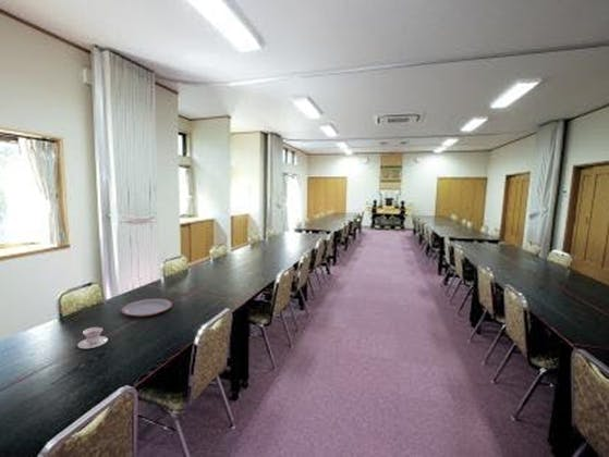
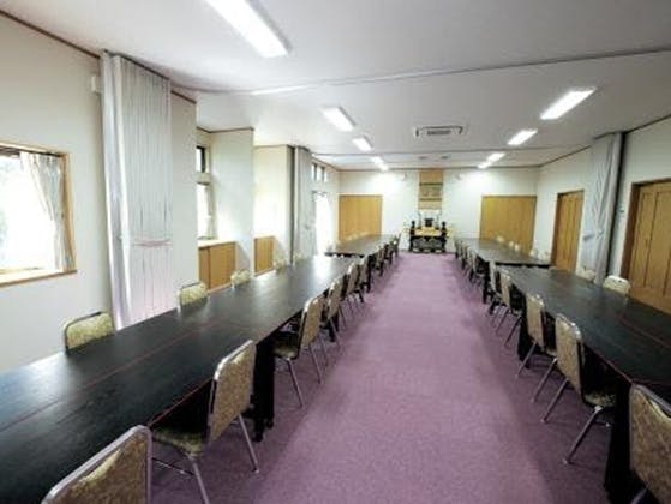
- teacup (93, 336)
- plate (147, 308)
